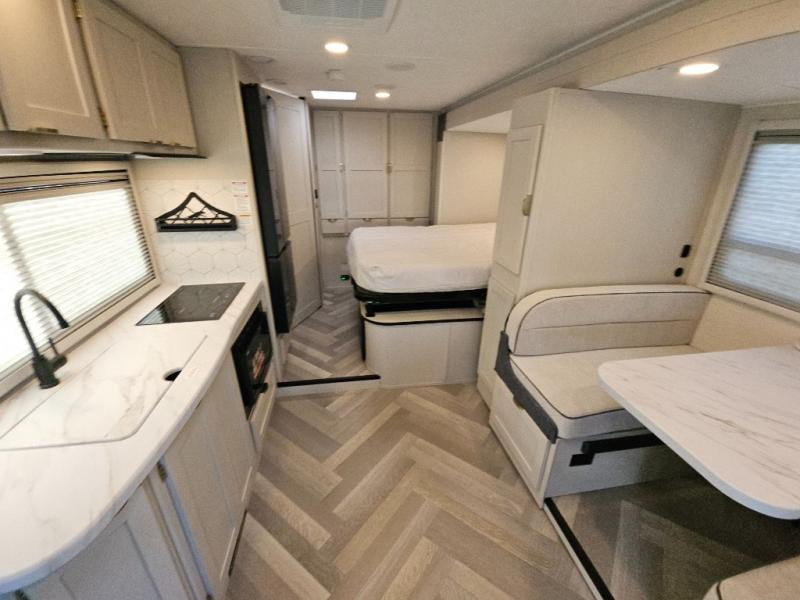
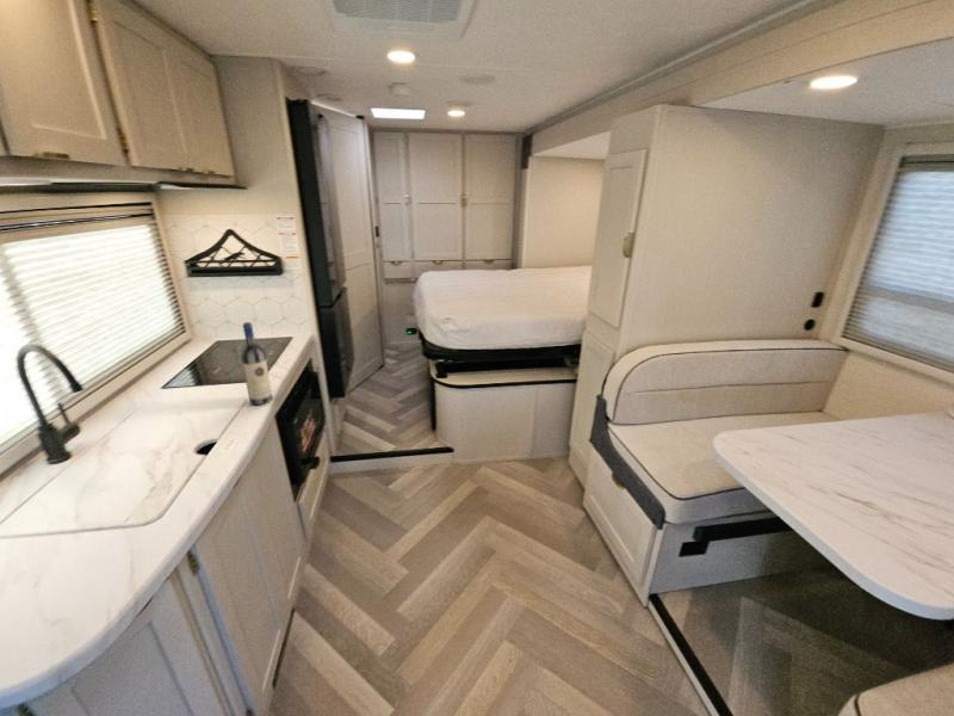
+ wine bottle (254, 363)
